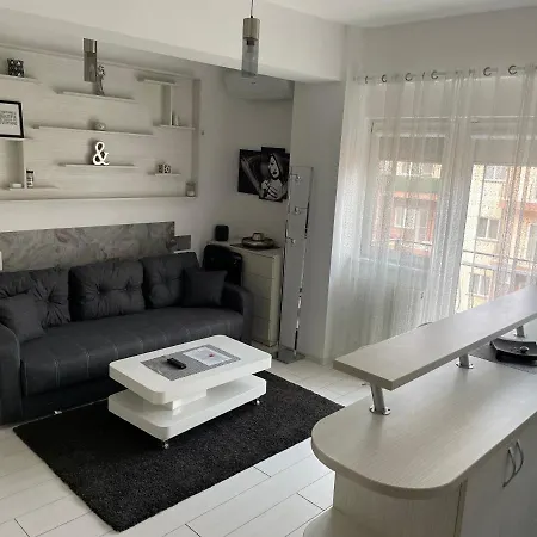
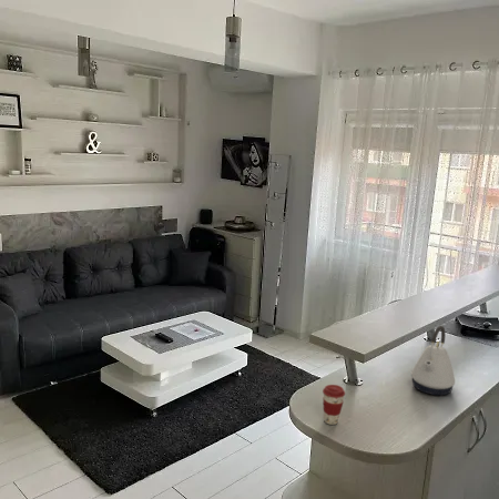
+ coffee cup (332, 405)
+ kettle (435, 357)
